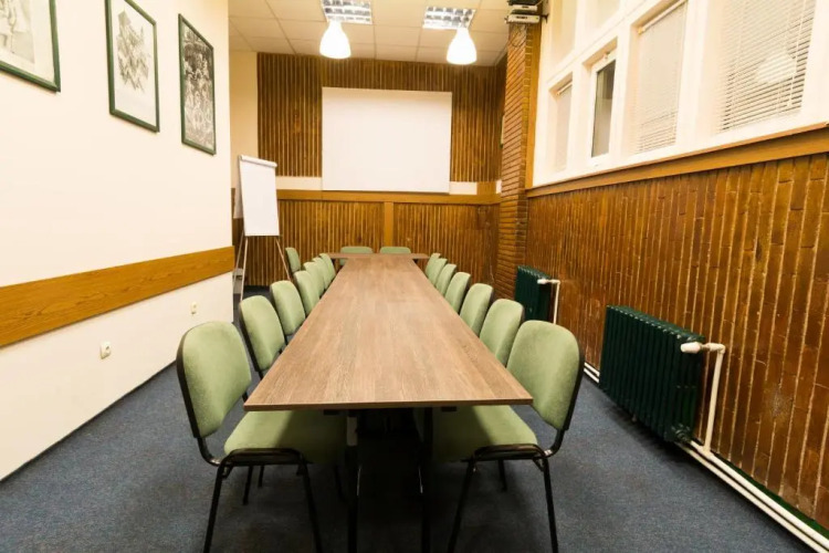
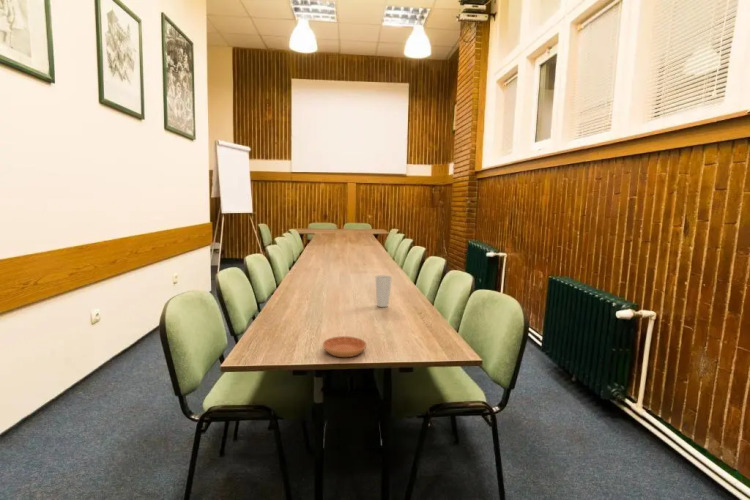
+ saucer (344, 347)
+ cup (383, 291)
